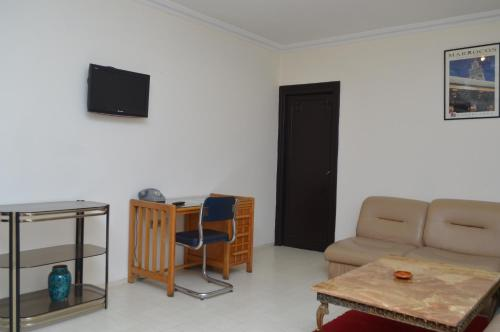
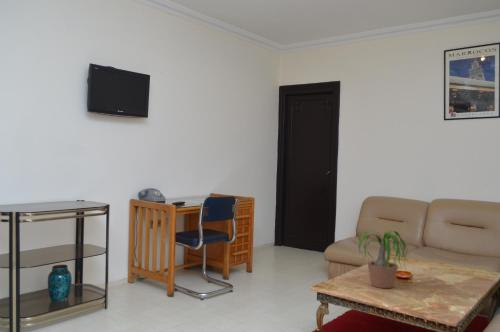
+ potted plant (389, 258)
